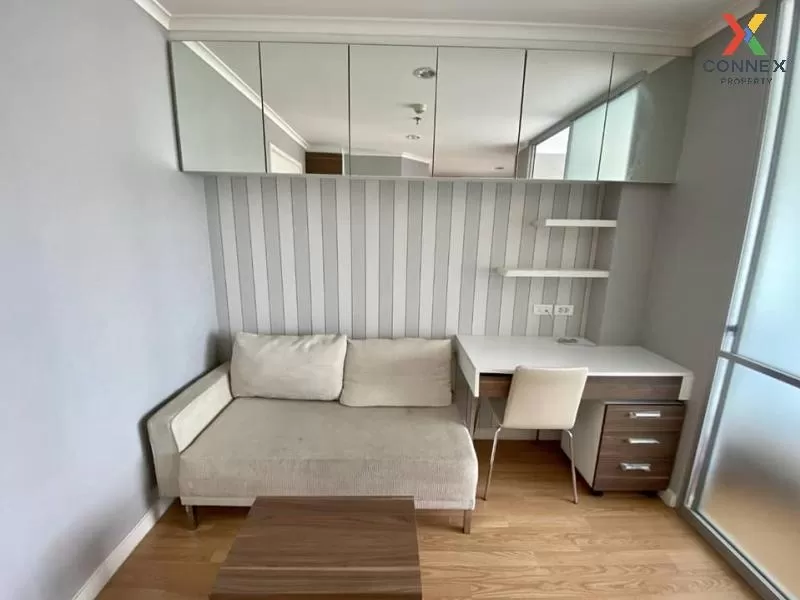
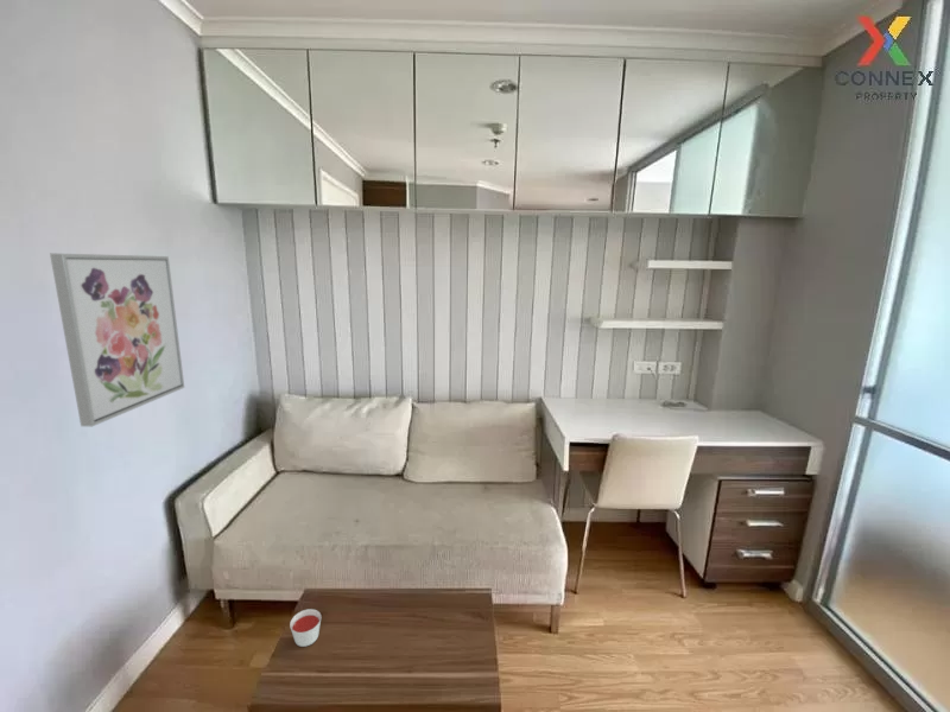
+ candle (305, 629)
+ wall art (128, 332)
